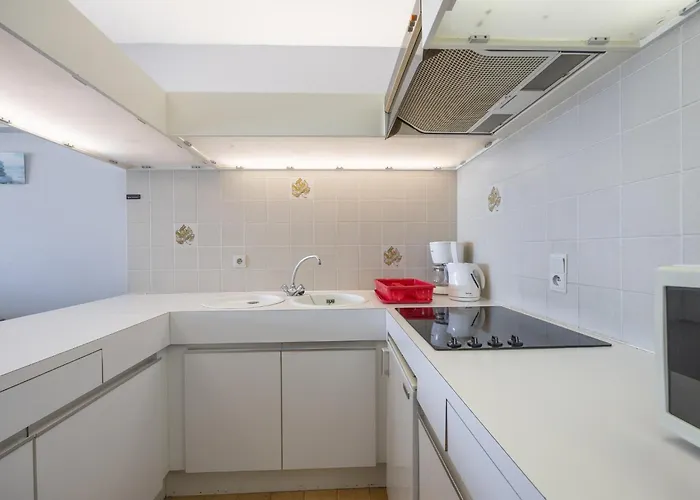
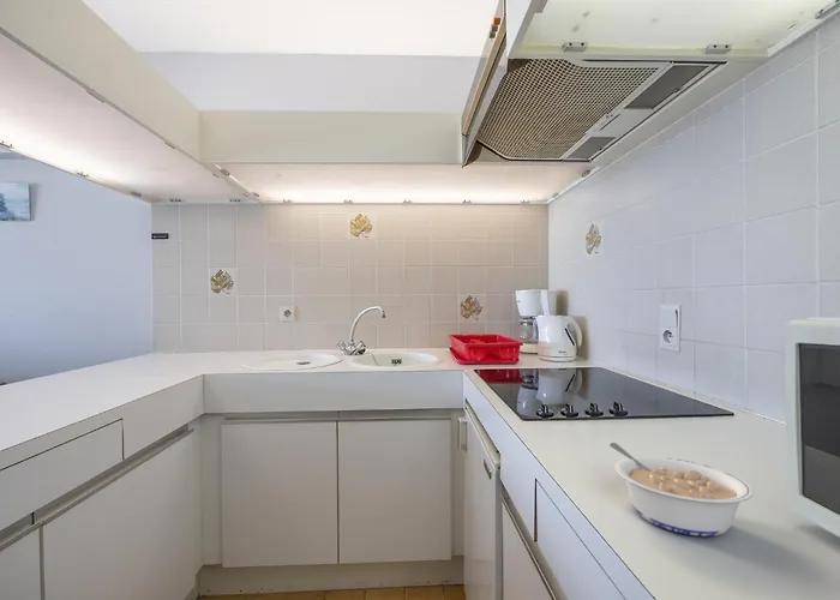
+ legume (673, 491)
